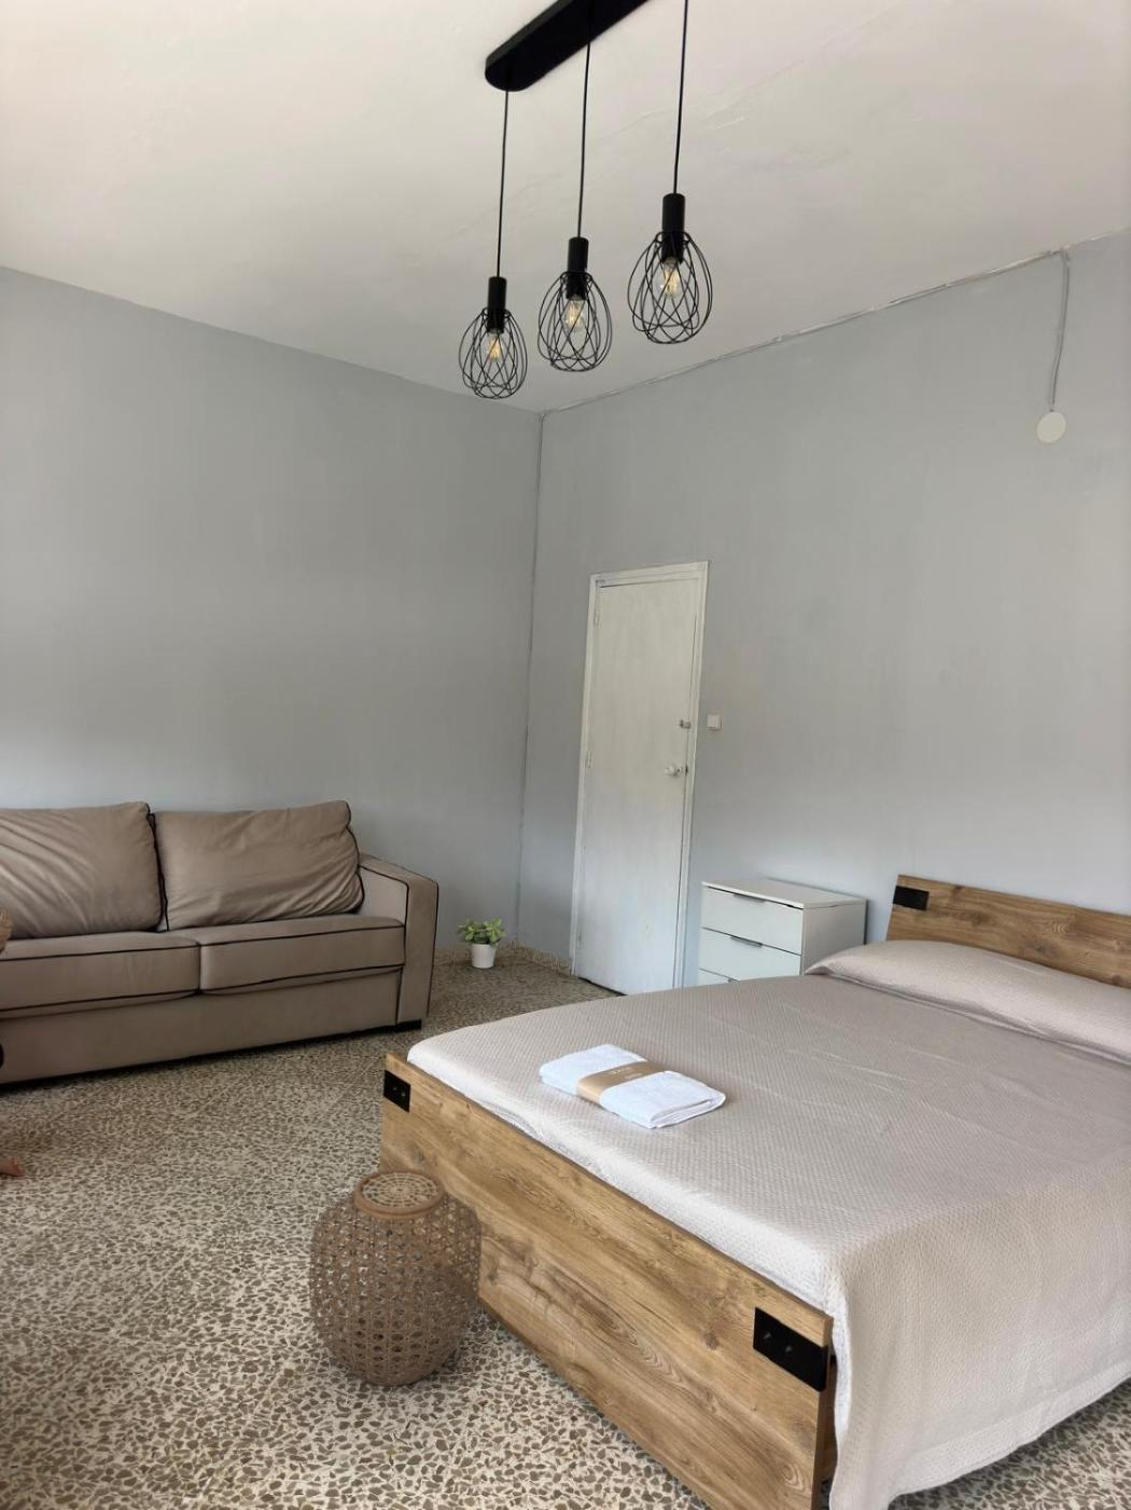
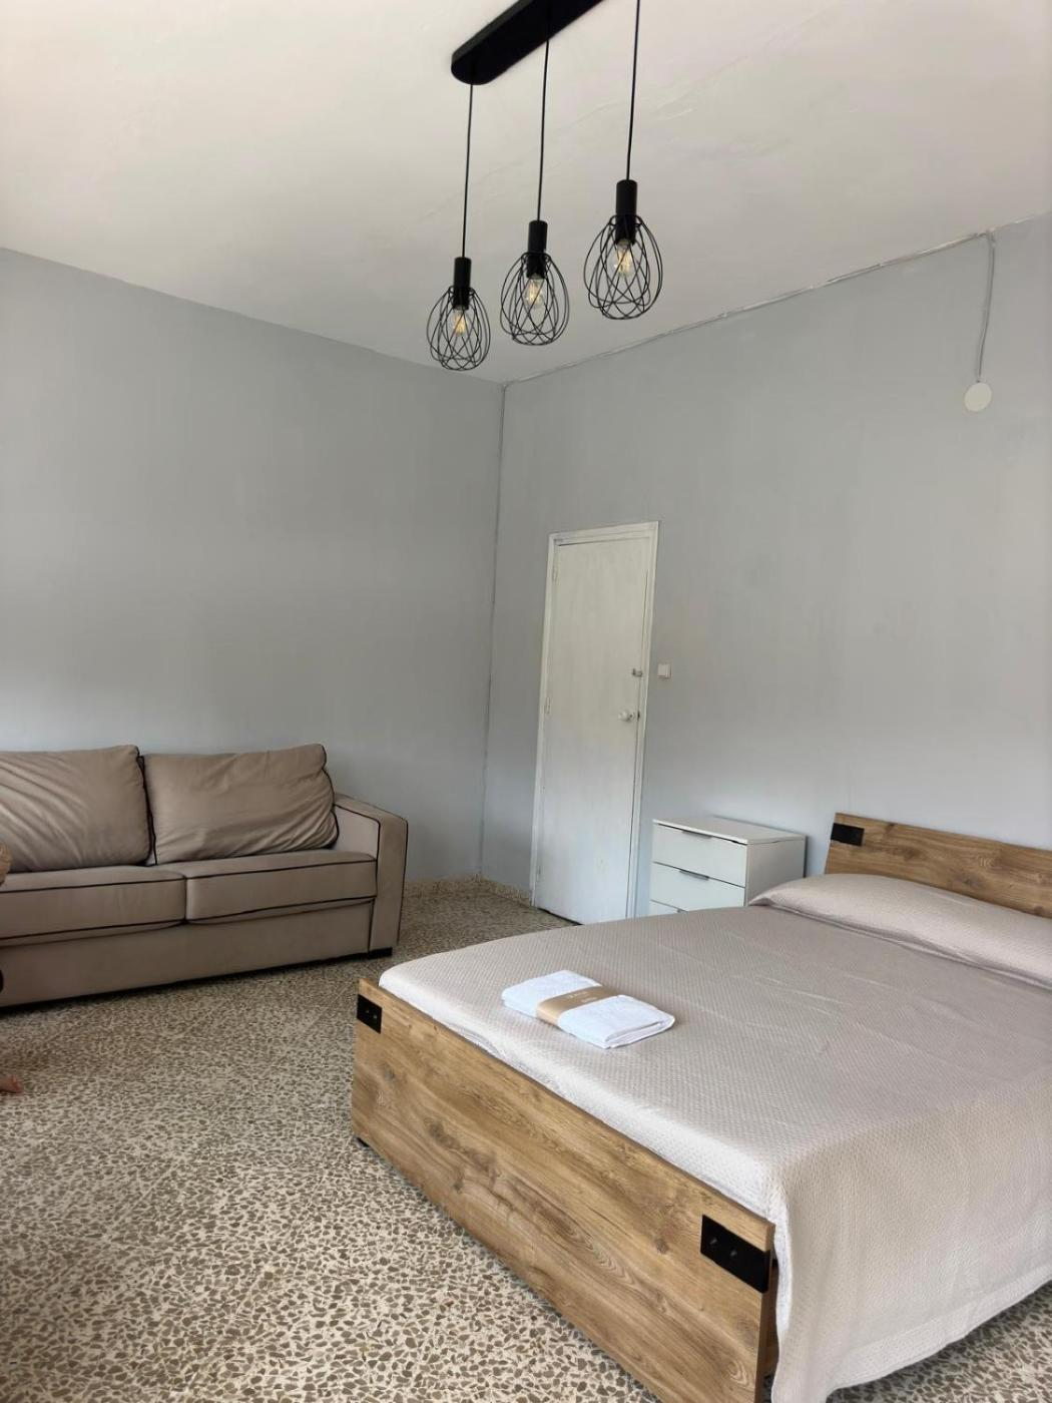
- potted plant (480, 943)
- woven basket (396, 1272)
